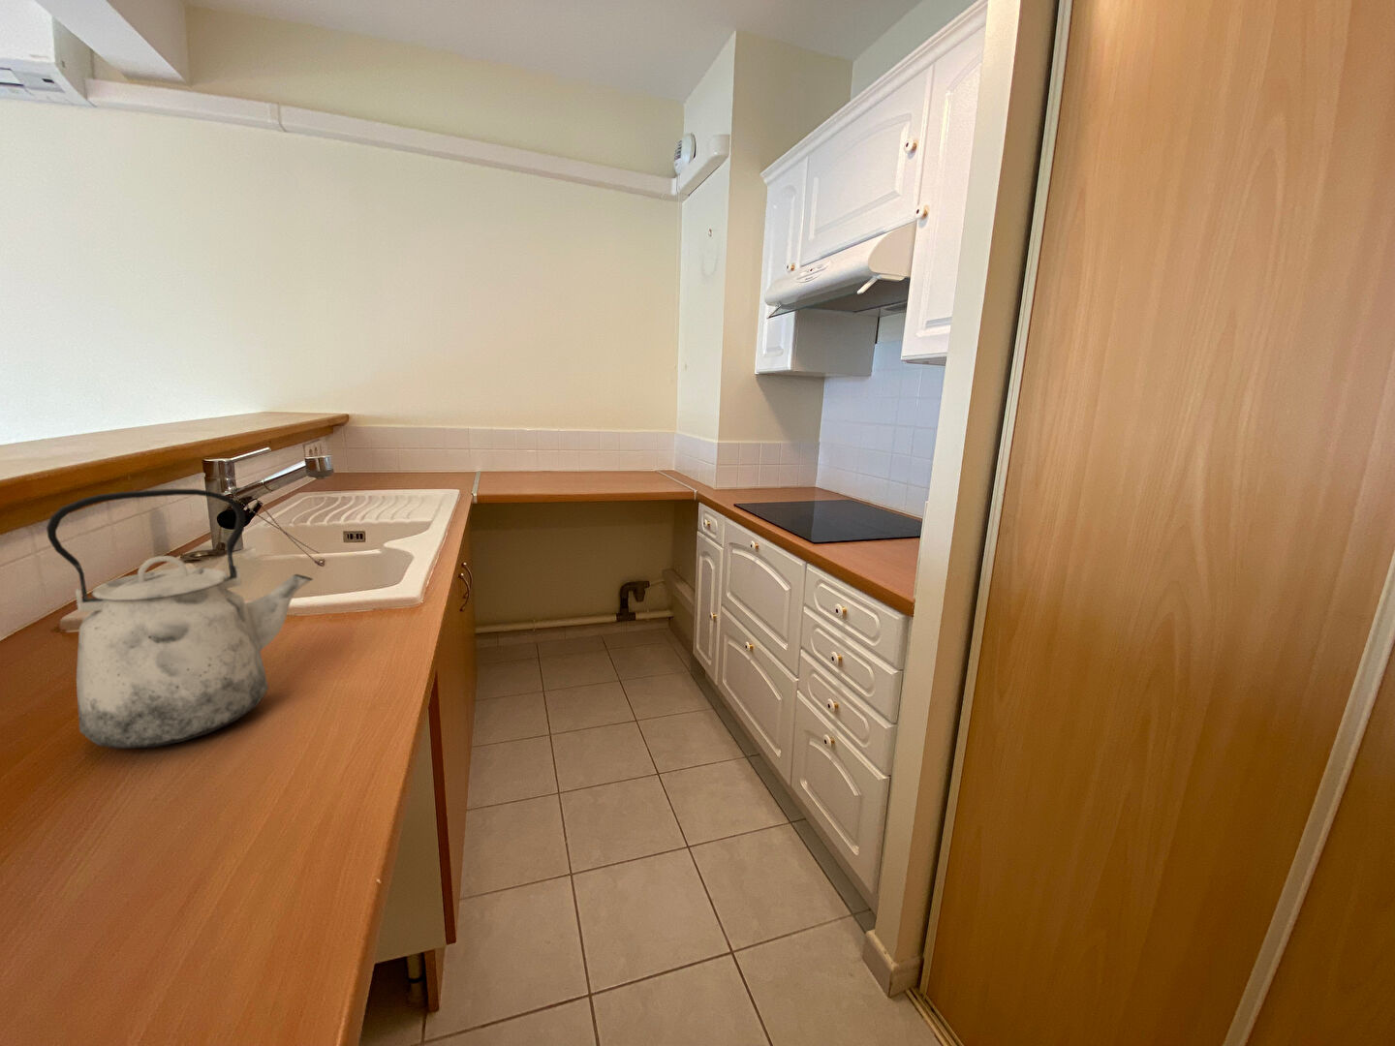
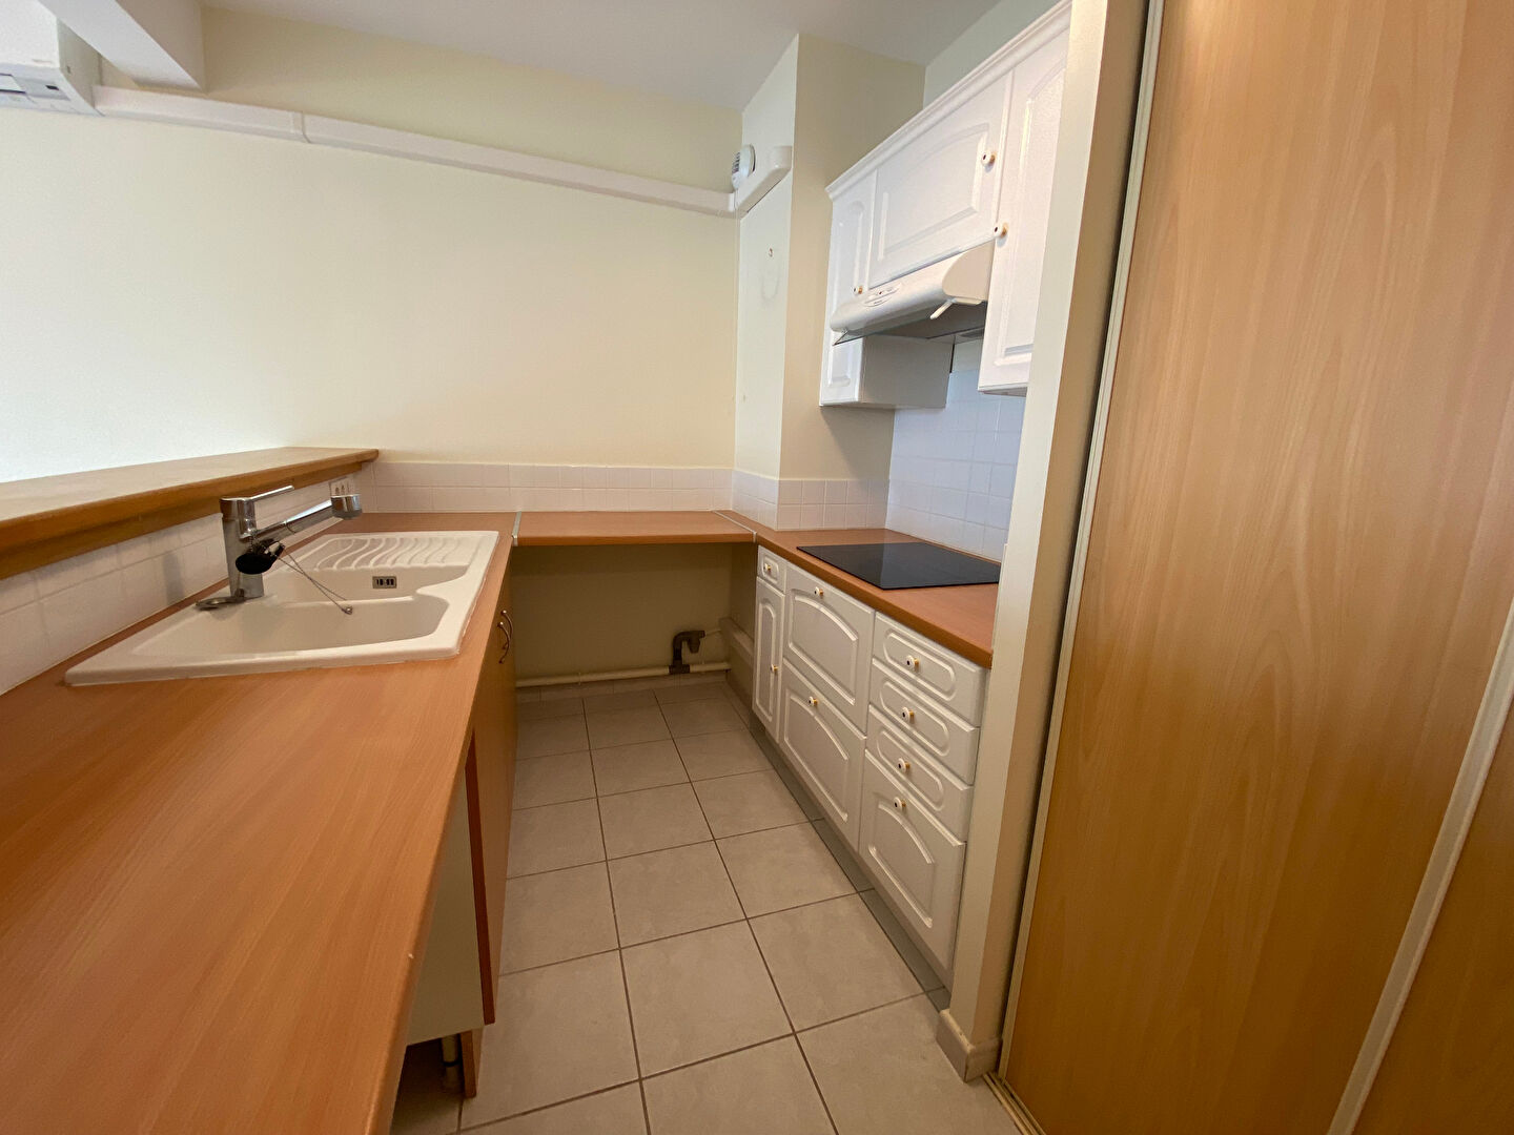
- kettle (203, 603)
